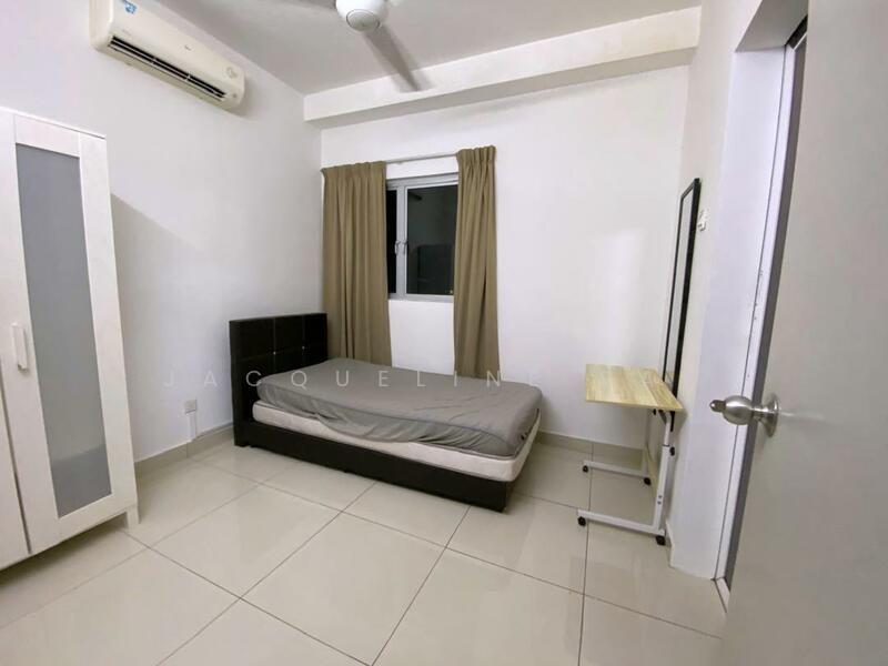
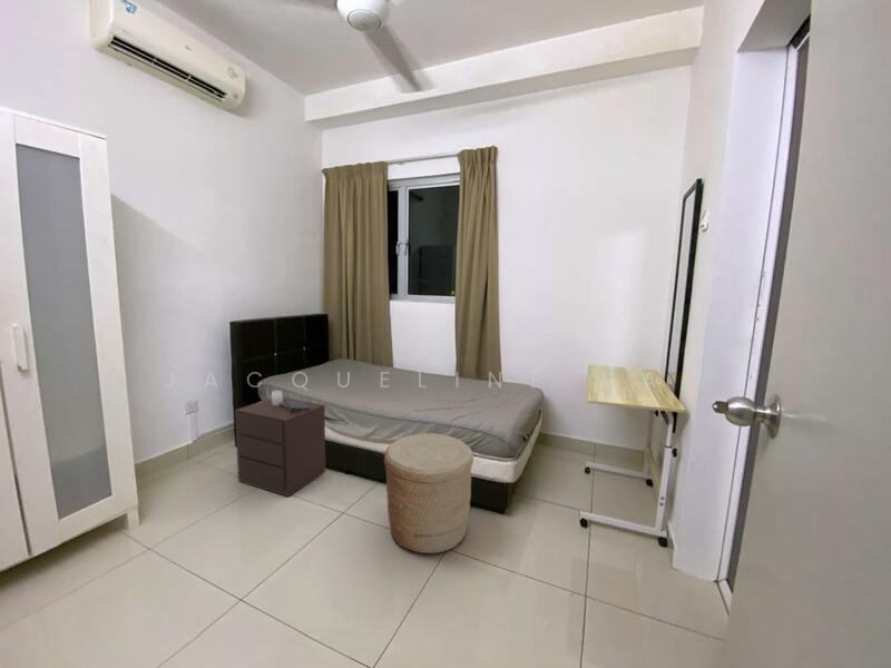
+ woven basket (428, 488)
+ nightstand (281, 435)
